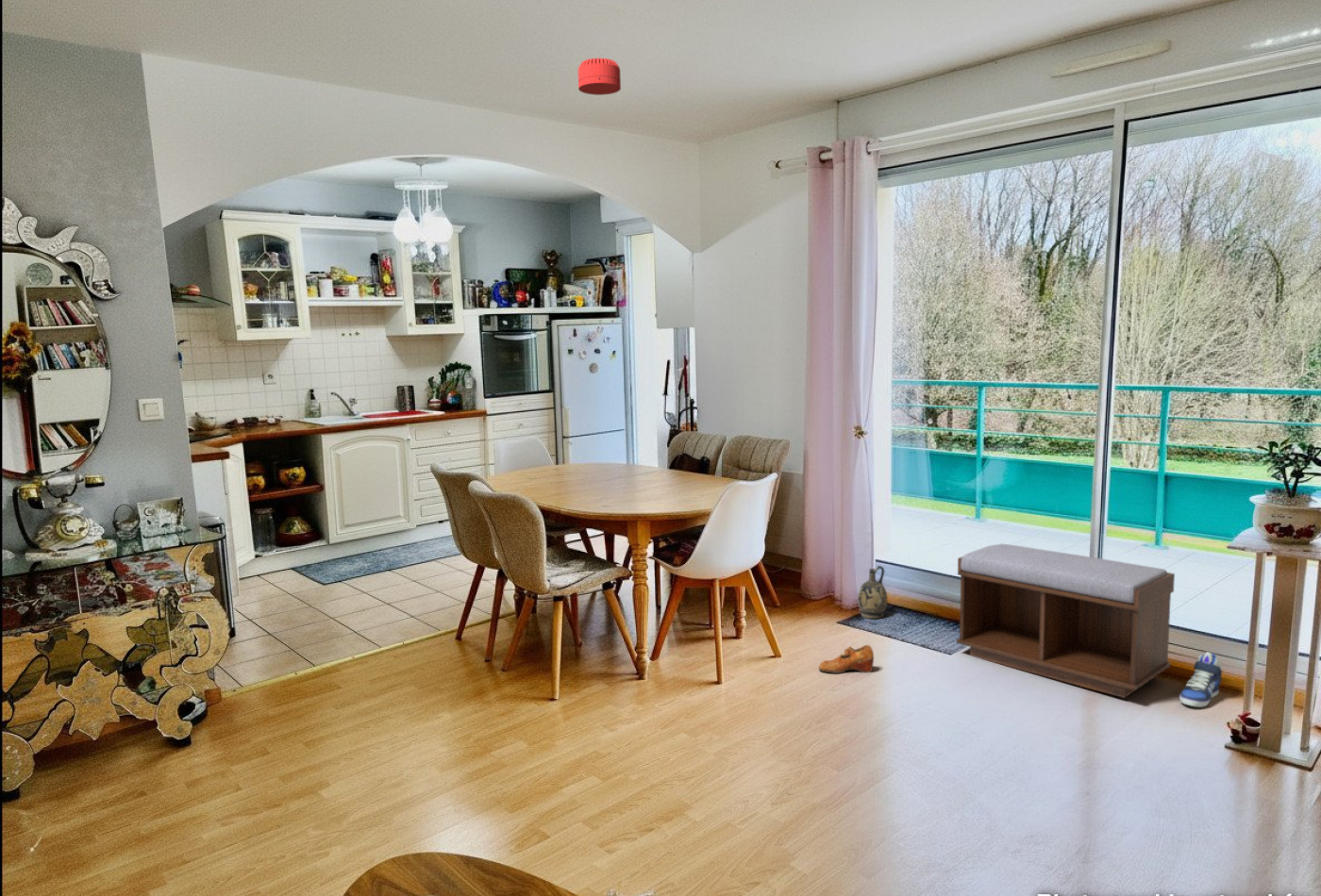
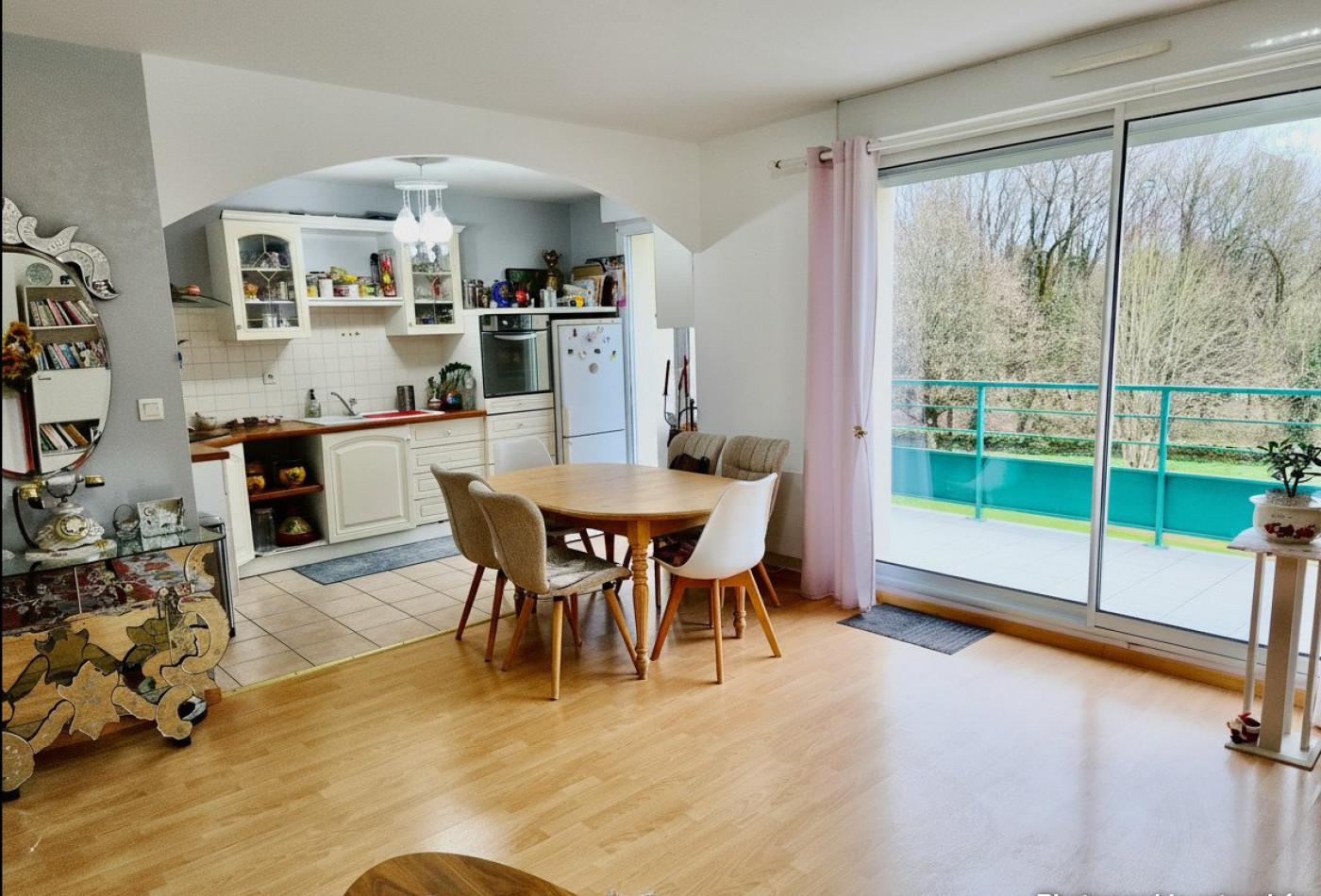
- ceramic jug (872, 590)
- shoe (845, 657)
- sneaker (1200, 675)
- bench (1059, 613)
- smoke detector (599, 75)
